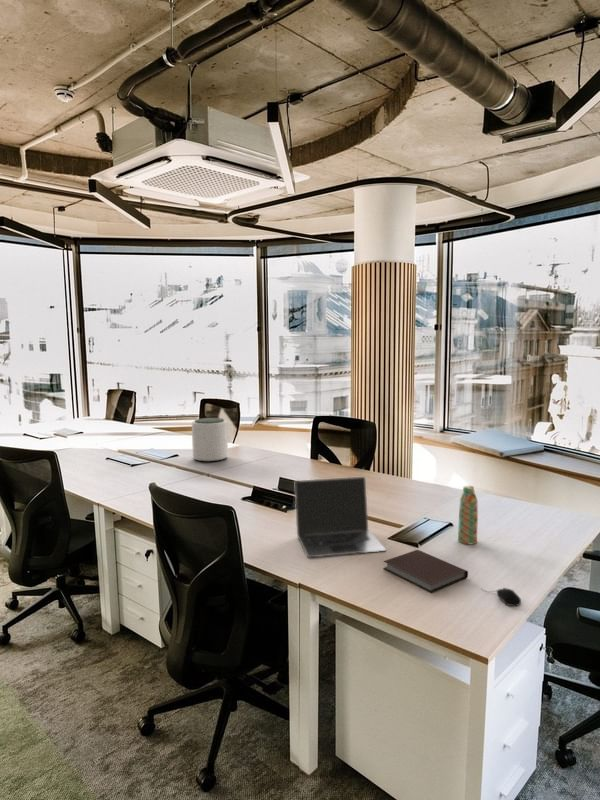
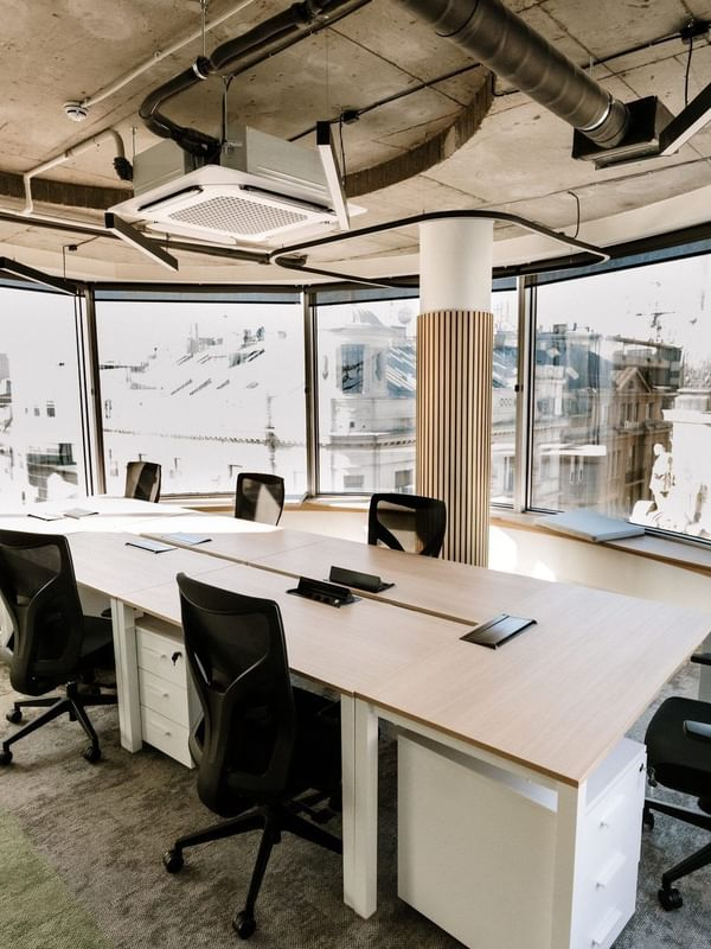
- notebook (424, 569)
- laptop (338, 514)
- water bottle (468, 514)
- plant pot (209, 439)
- computer mouse (501, 592)
